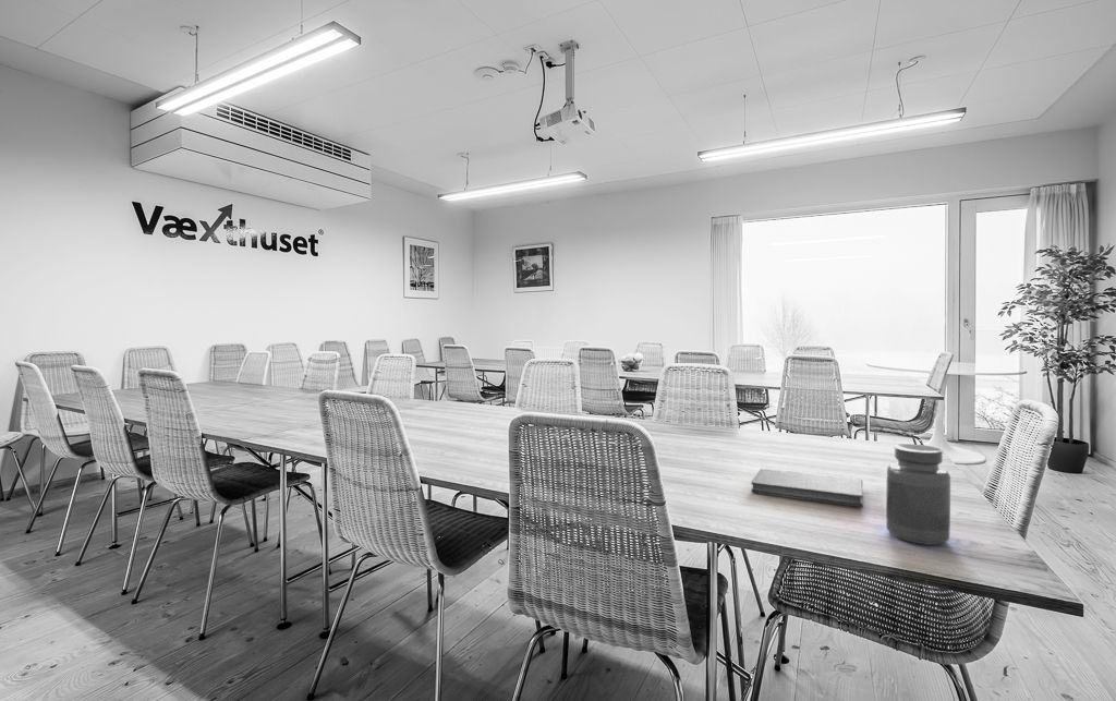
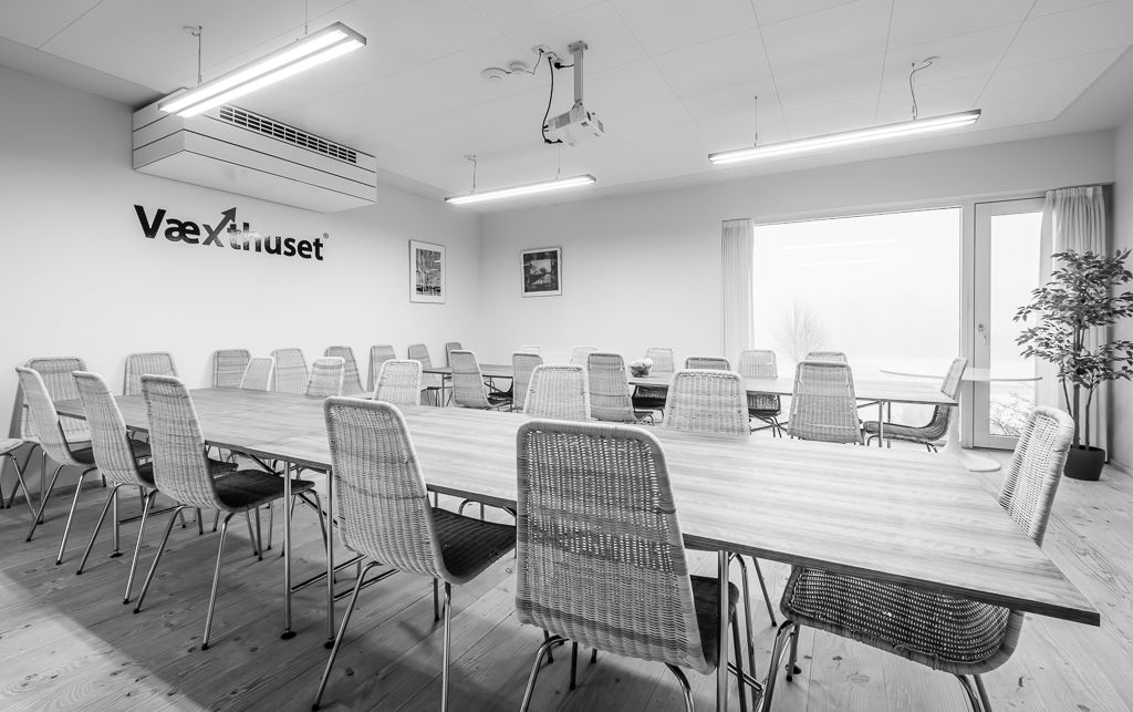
- jar (917, 492)
- notebook (806, 485)
